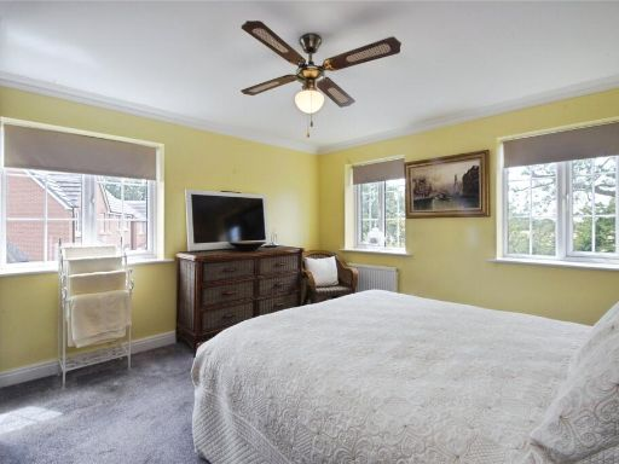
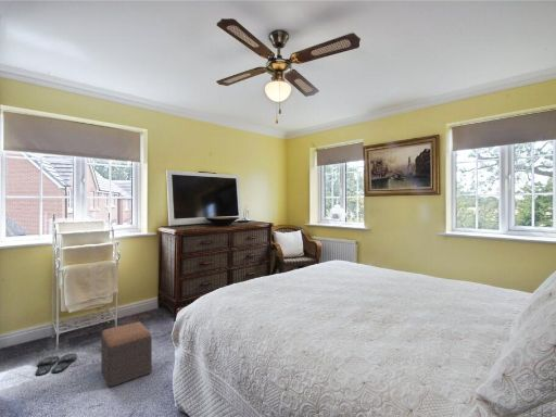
+ slippers (55, 362)
+ footstool (126, 350)
